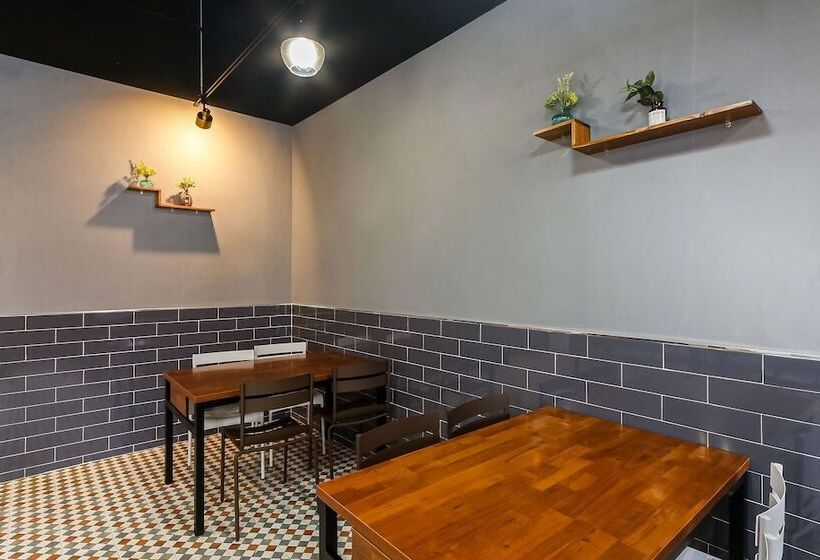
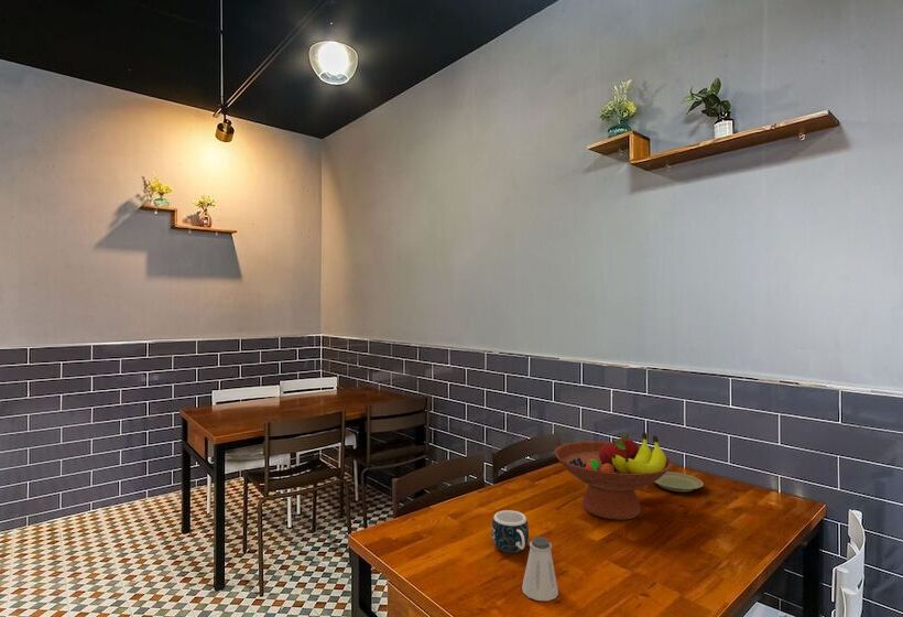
+ plate (675, 483)
+ fruit bowl (610, 472)
+ saltshaker (540, 565)
+ mug (512, 533)
